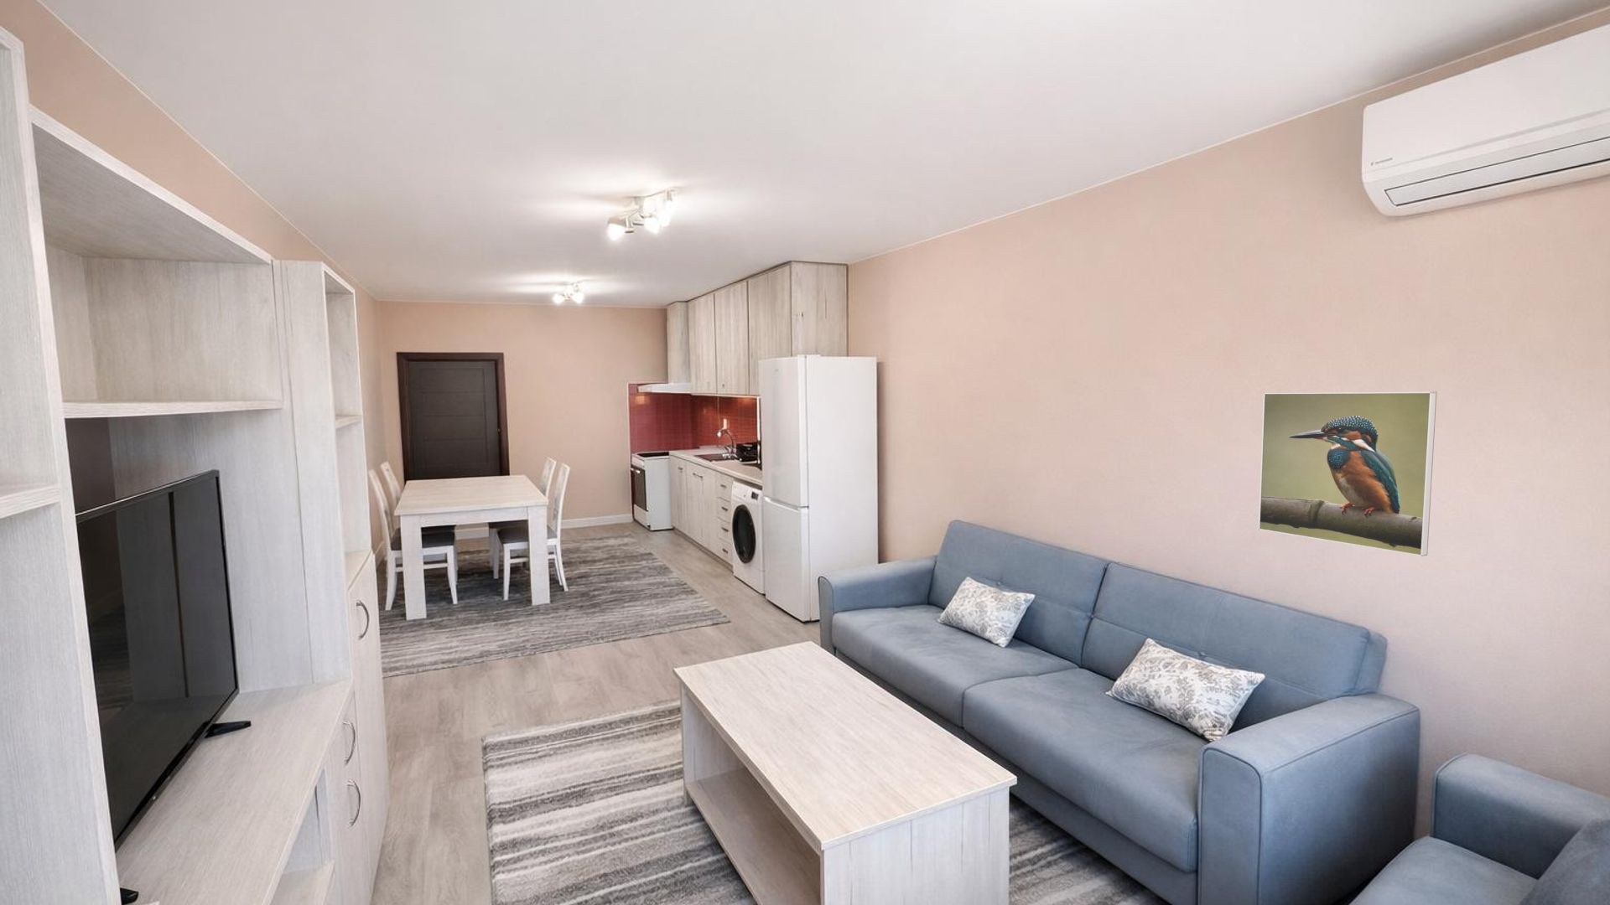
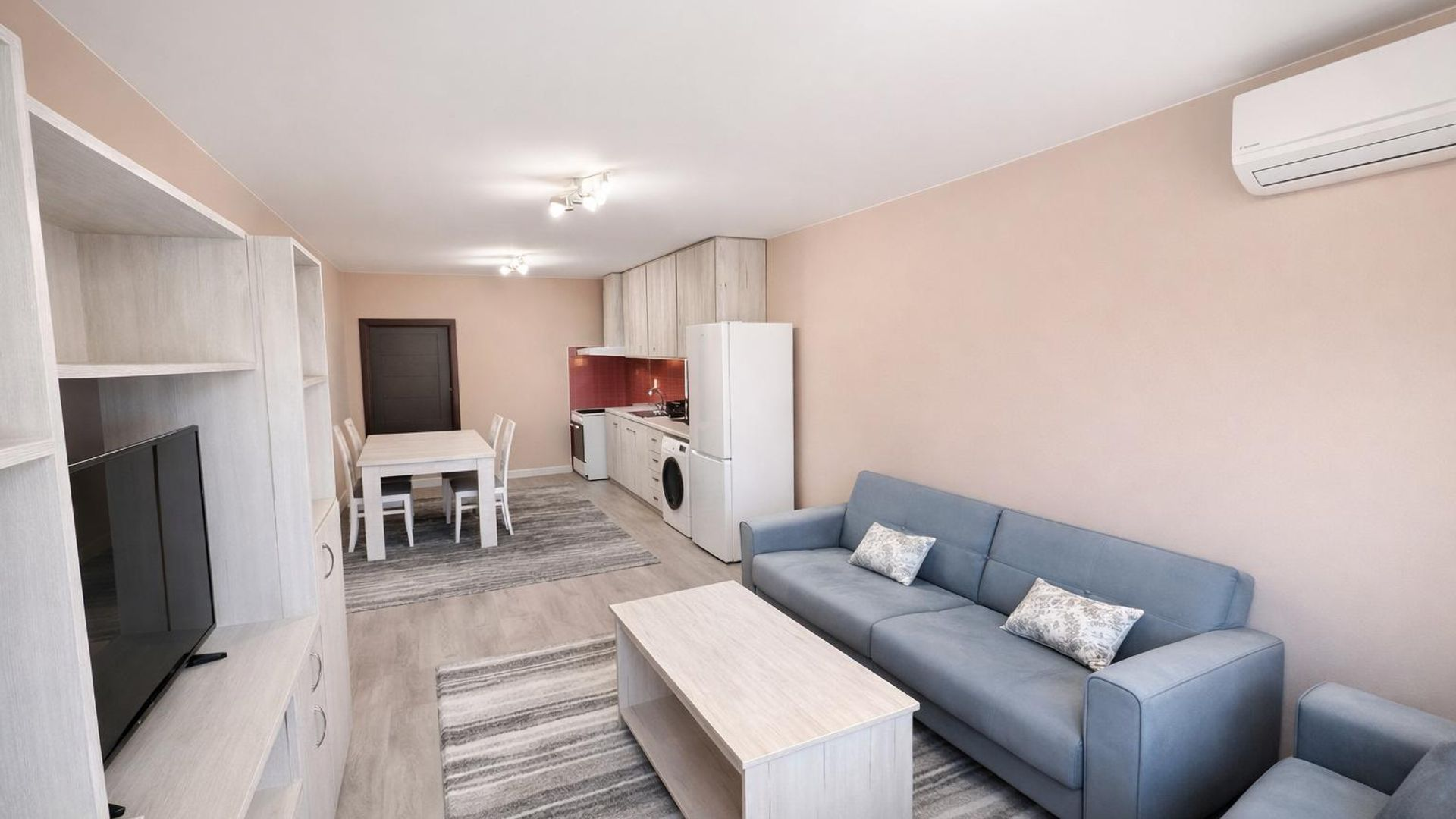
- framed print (1338, 466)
